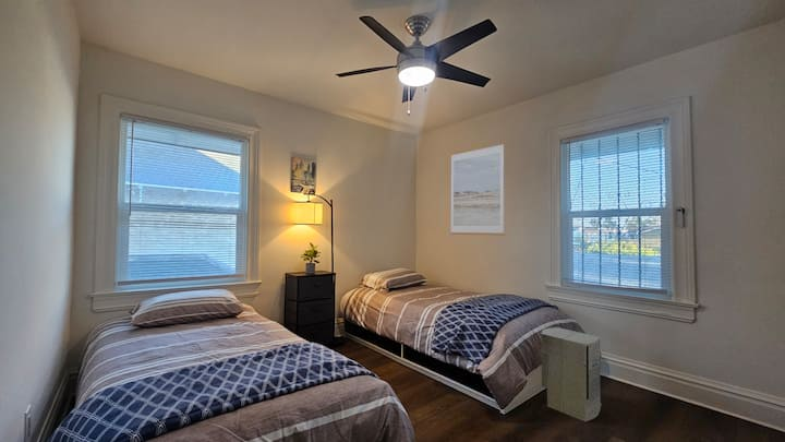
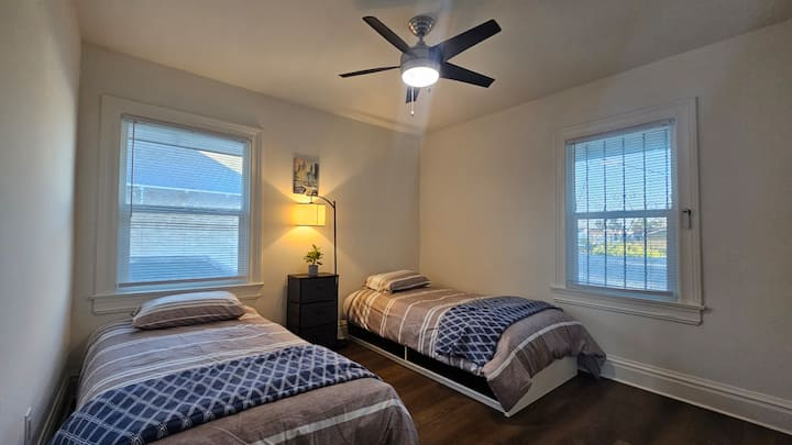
- wall art (475, 191)
- air purifier (570, 370)
